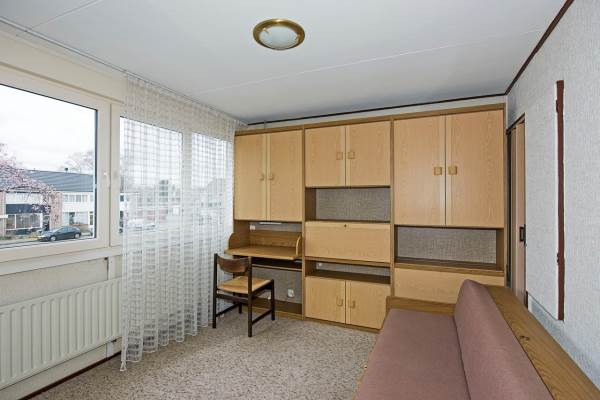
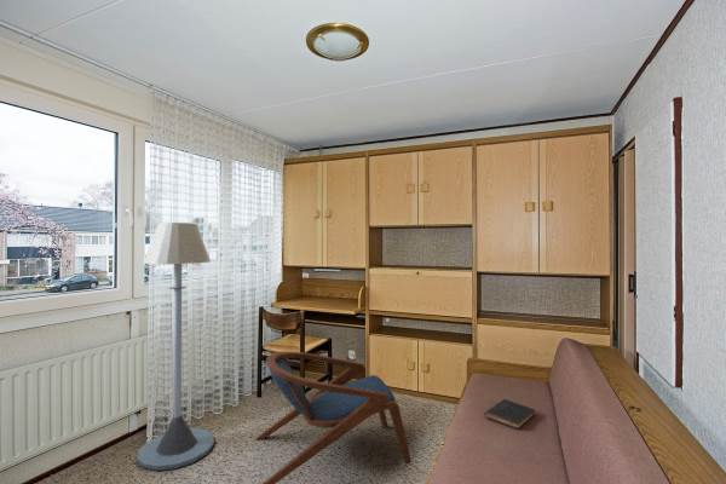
+ floor lamp (177, 335)
+ book (509, 413)
+ armchair (329, 403)
